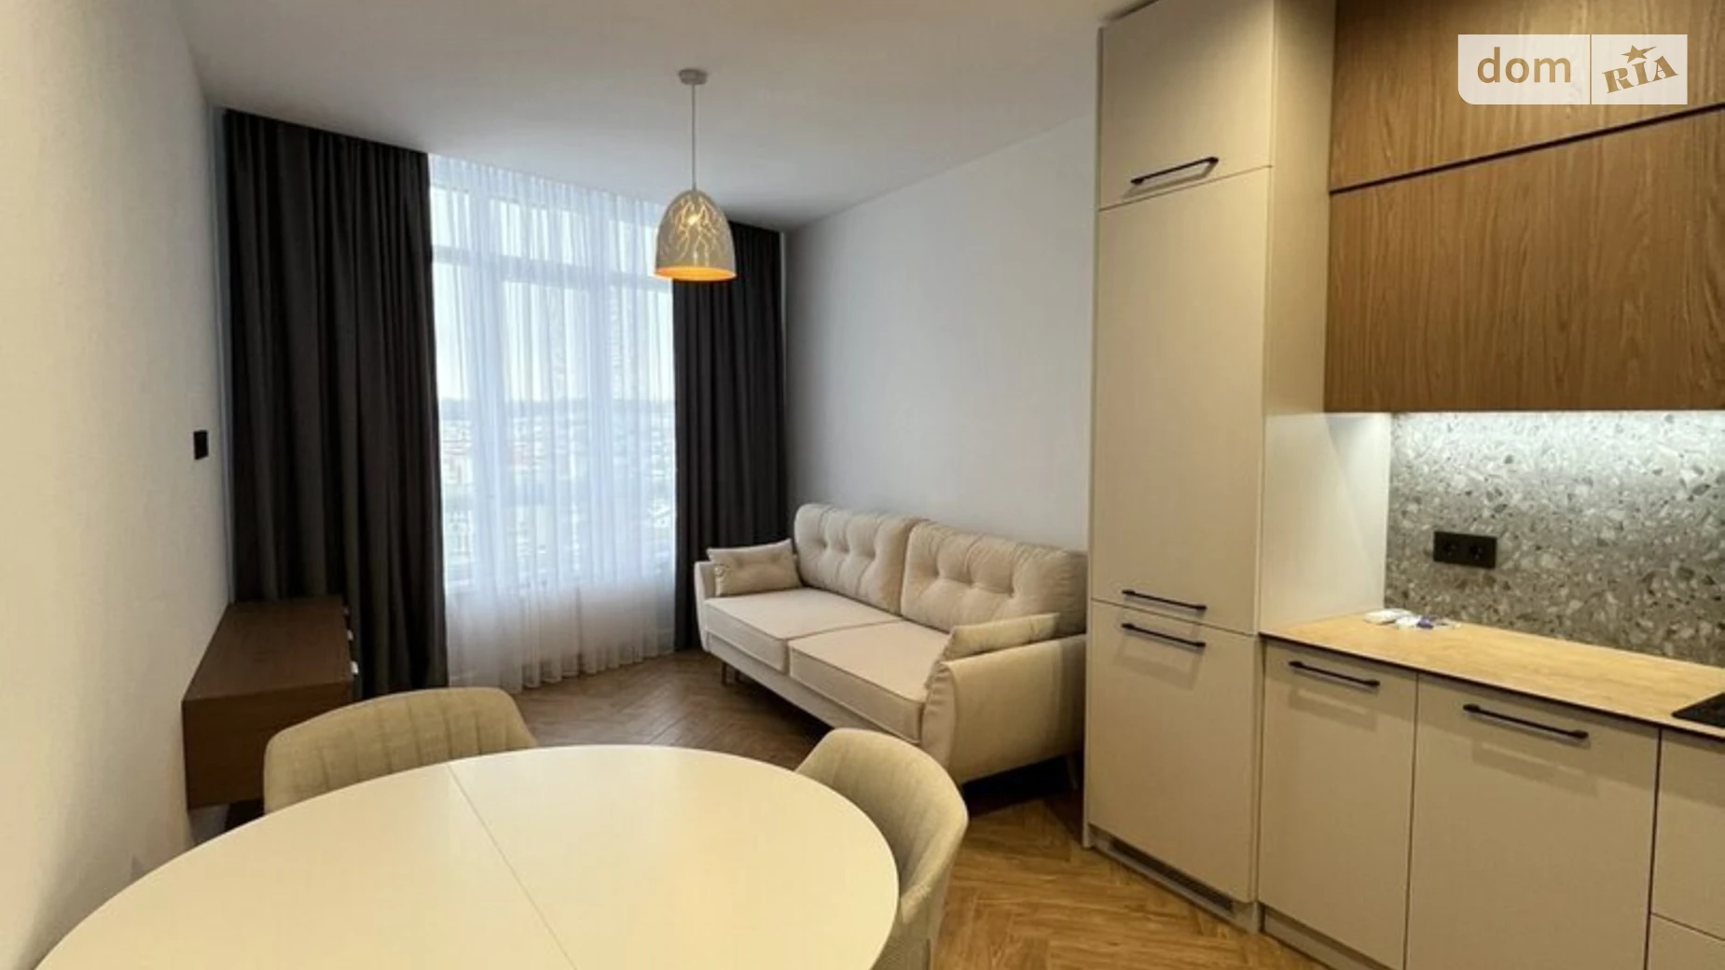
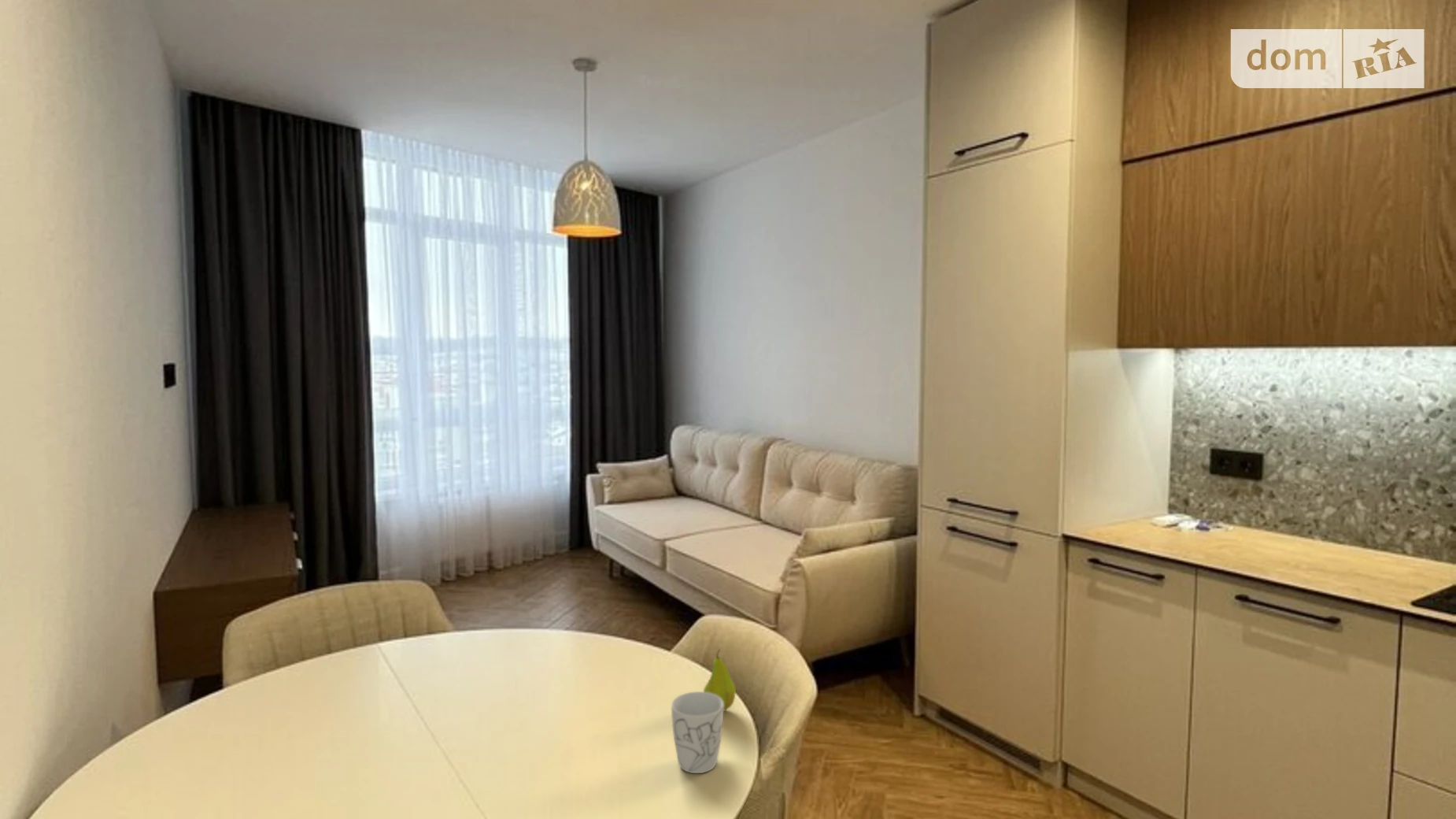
+ mug (702, 728)
+ fruit (719, 679)
